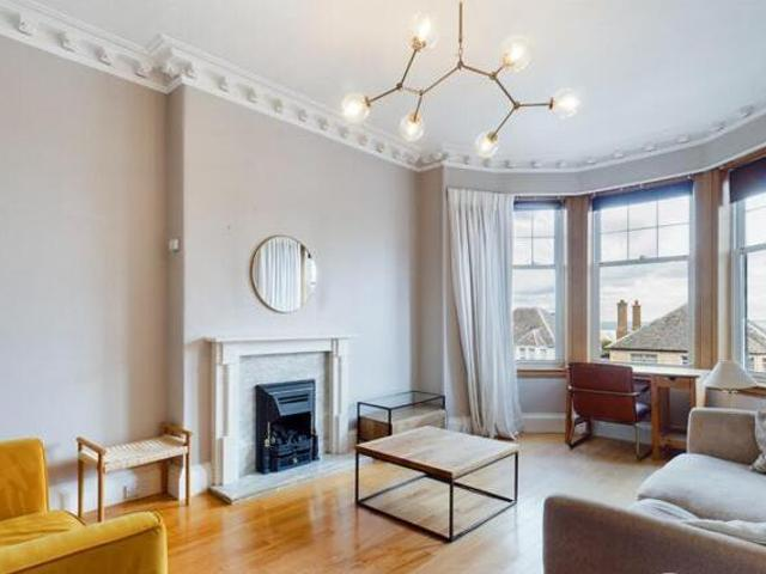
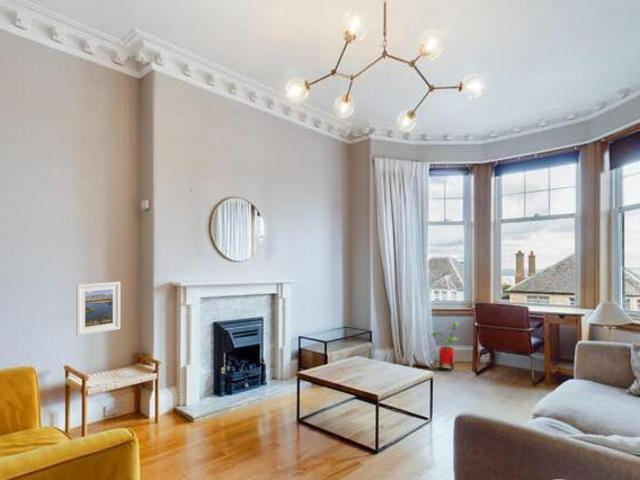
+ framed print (99, 307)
+ house plant (448, 345)
